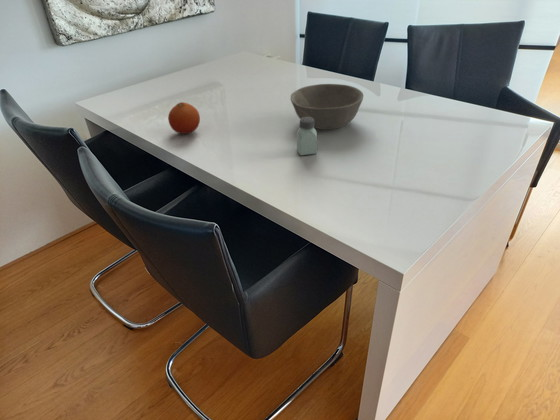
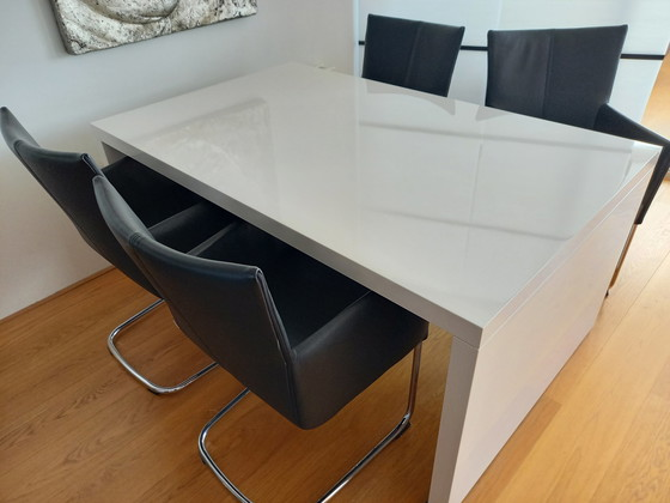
- saltshaker (306, 135)
- fruit (184, 118)
- bowl (326, 108)
